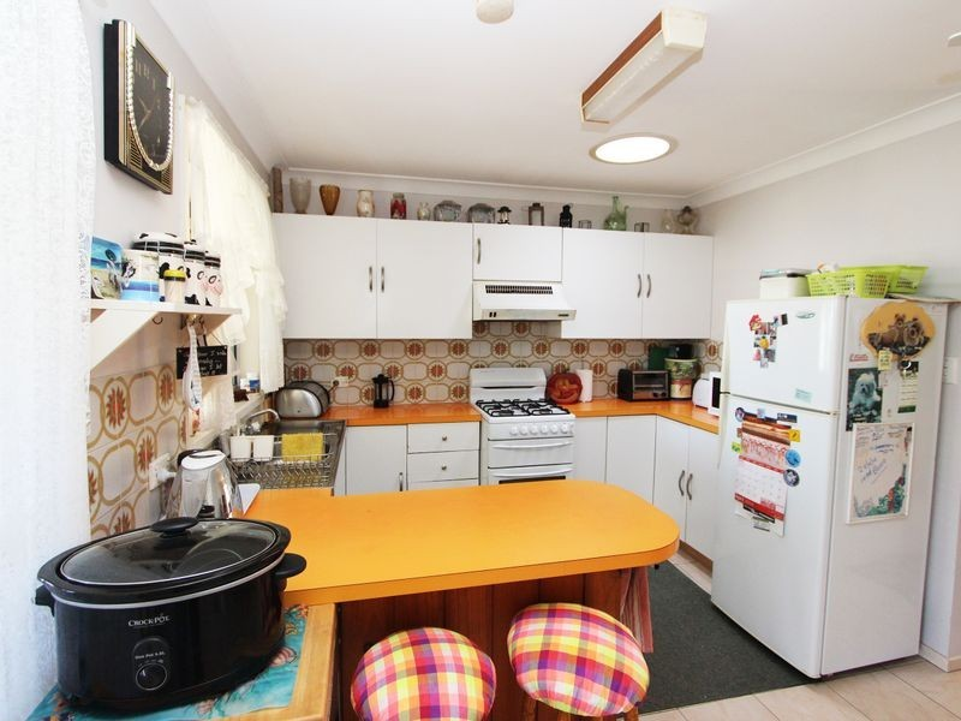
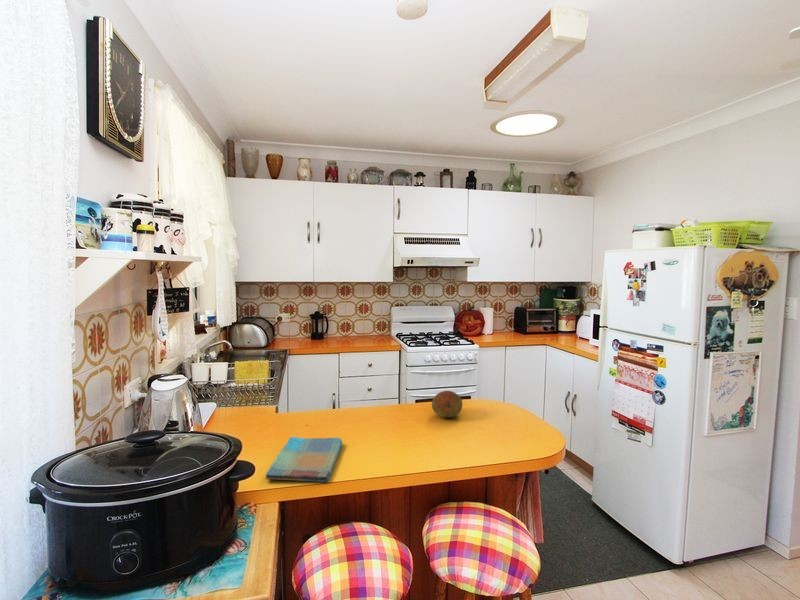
+ dish towel (307, 456)
+ fruit (446, 403)
